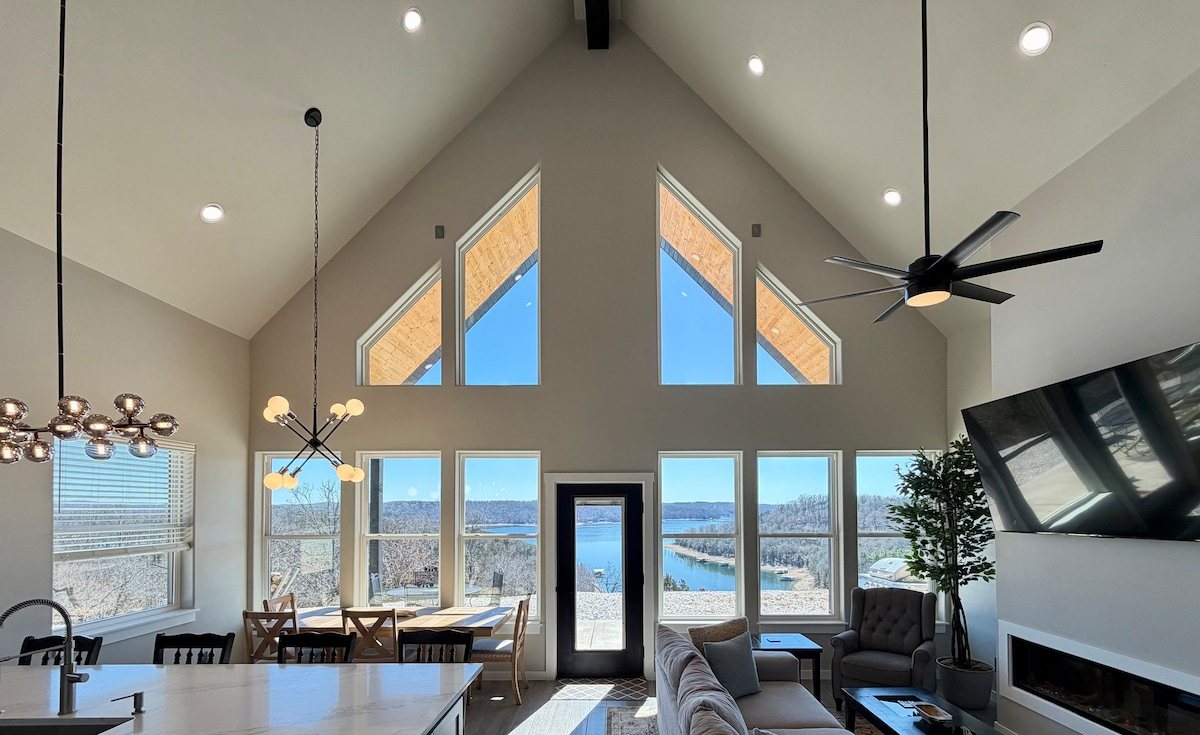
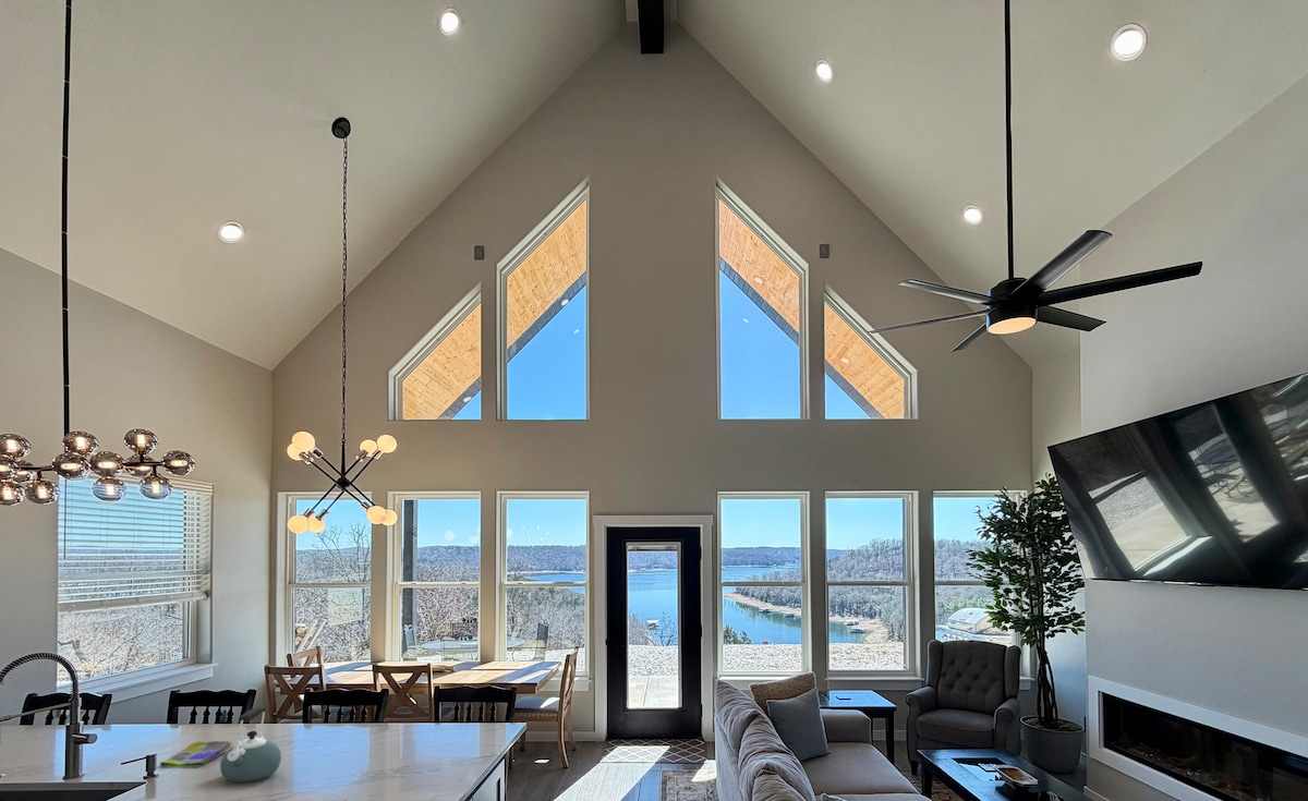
+ dish towel (196, 753)
+ kettle (249, 744)
